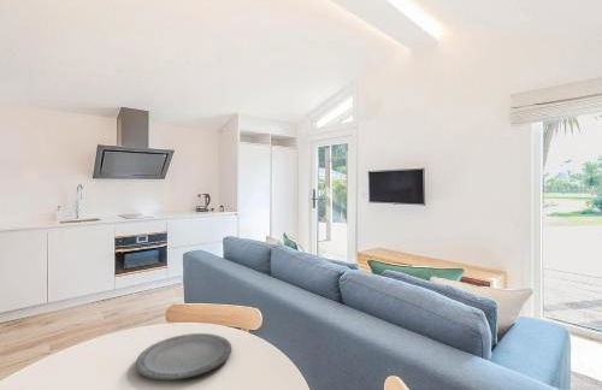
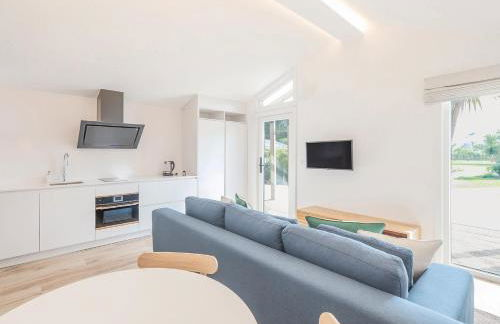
- plate (185, 354)
